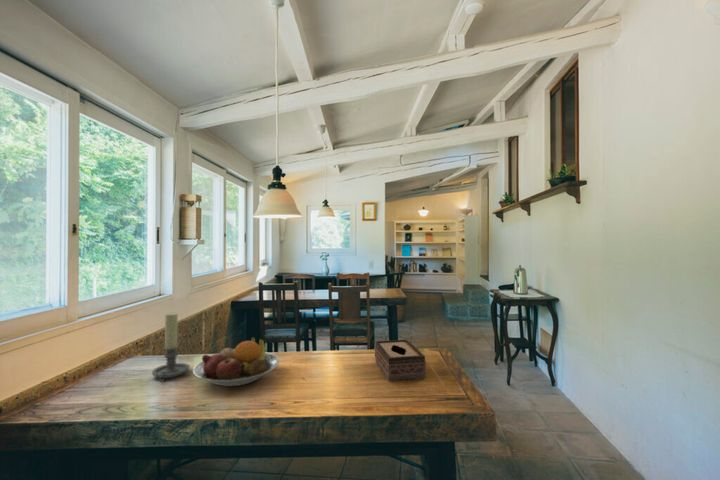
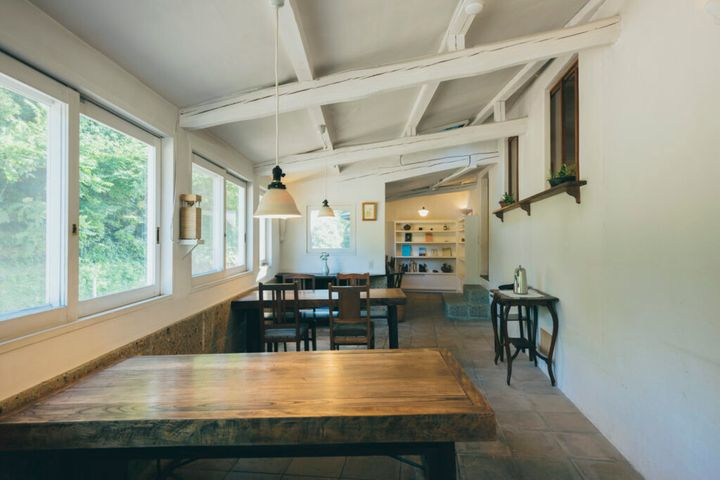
- fruit bowl (237, 361)
- candle holder (169, 344)
- tissue box (398, 359)
